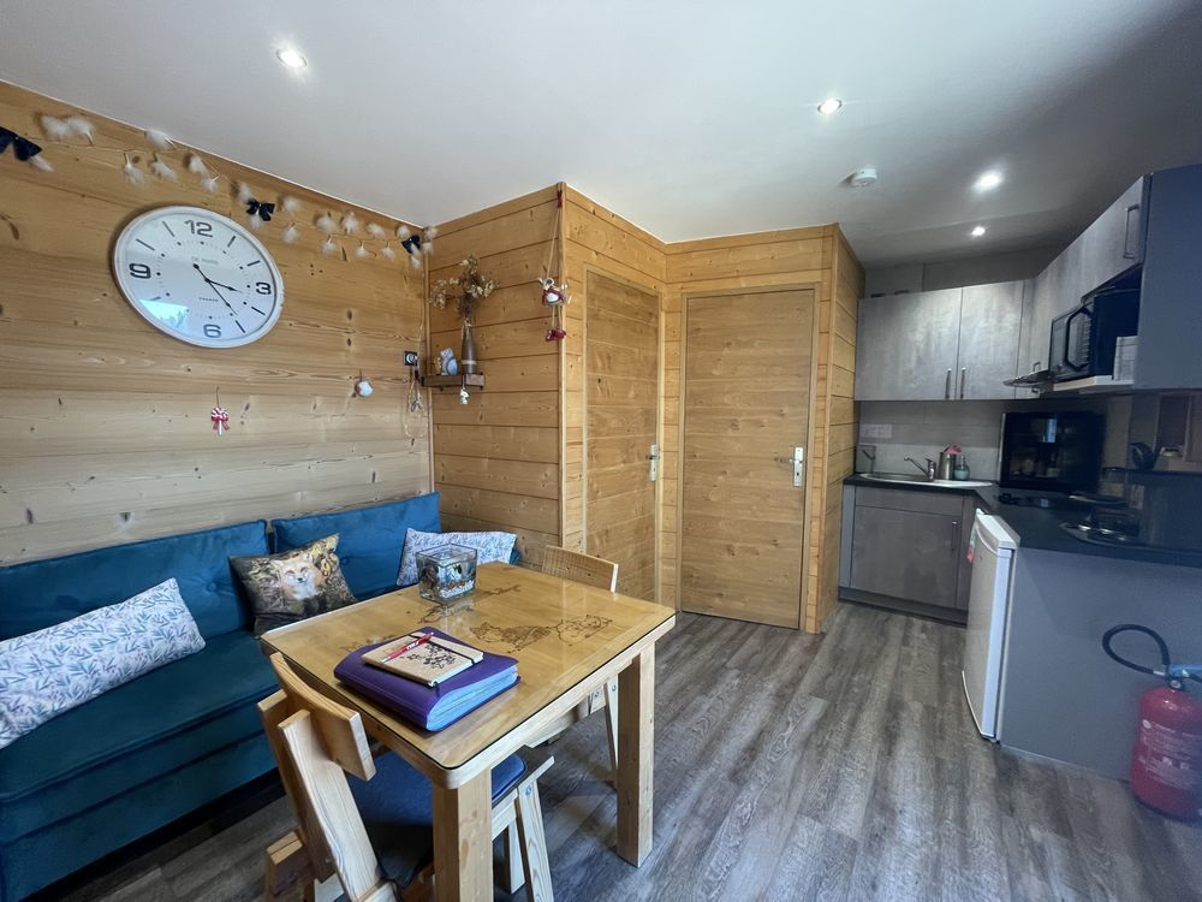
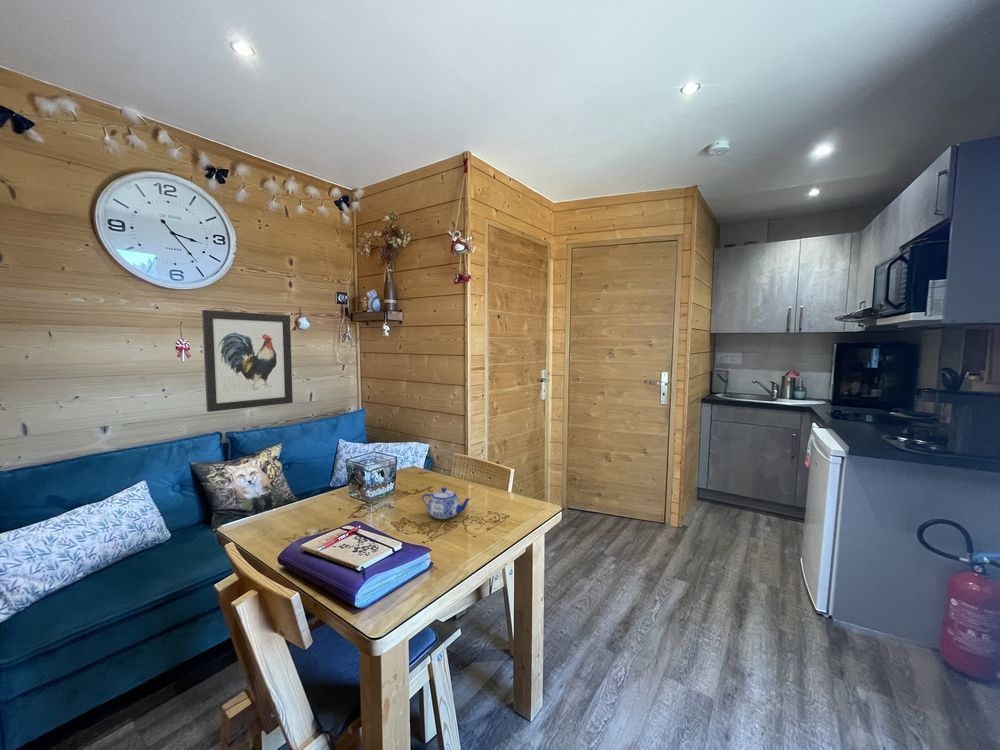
+ teapot (446, 501)
+ wall art (251, 360)
